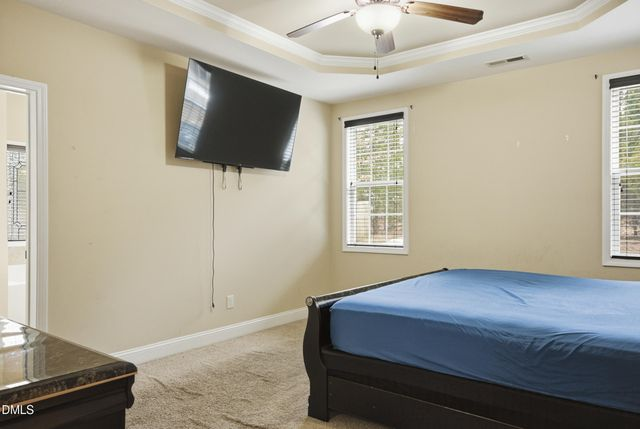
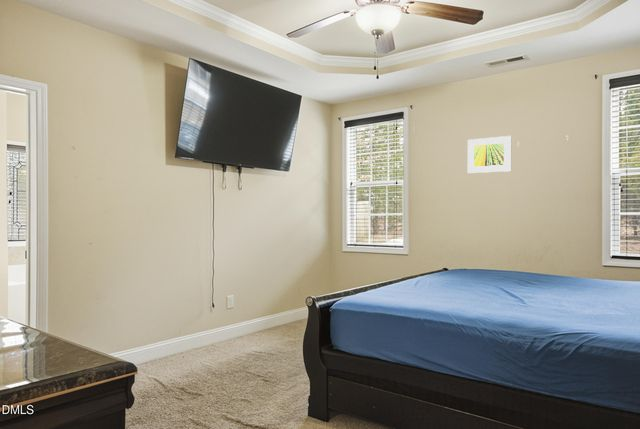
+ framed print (488, 155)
